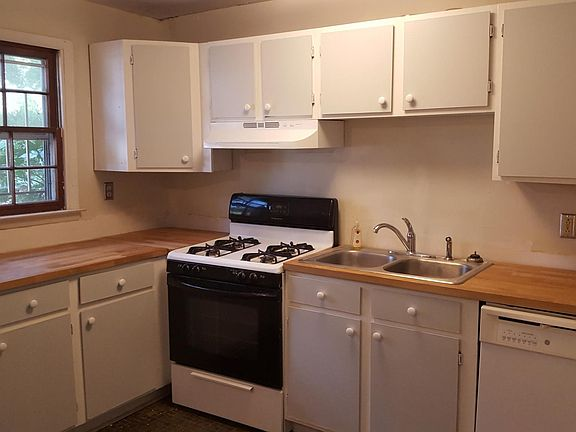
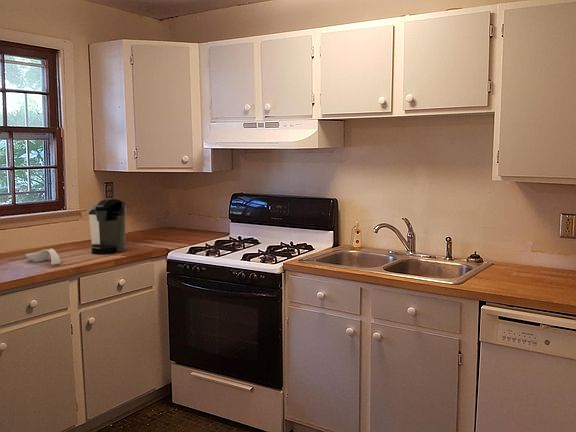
+ coffee maker (100, 224)
+ spoon rest (44, 254)
